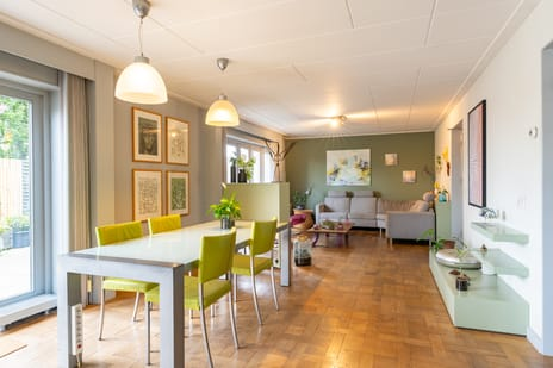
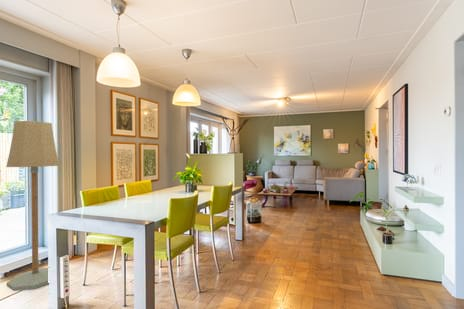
+ floor lamp (34, 201)
